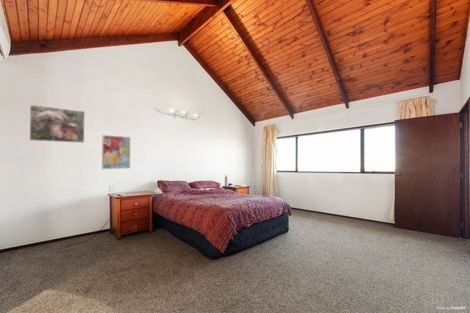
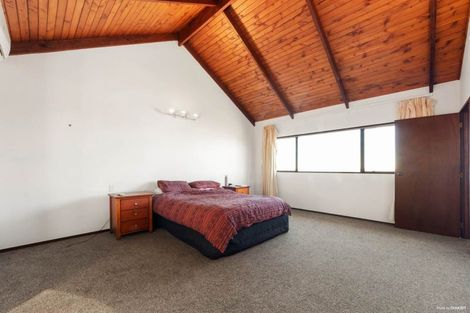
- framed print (58, 125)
- wall art (116, 152)
